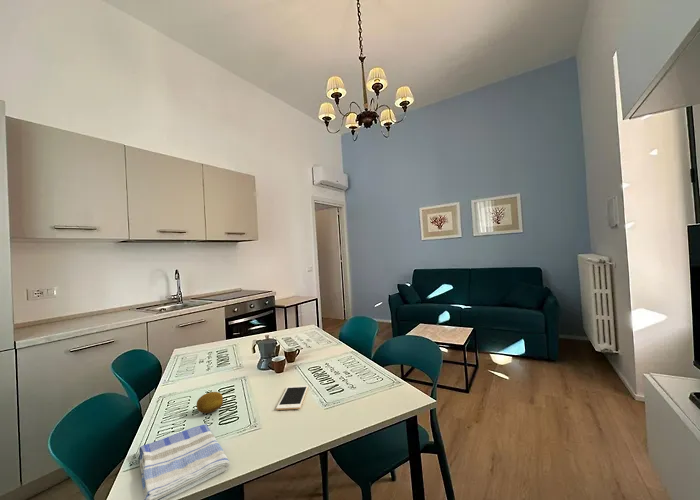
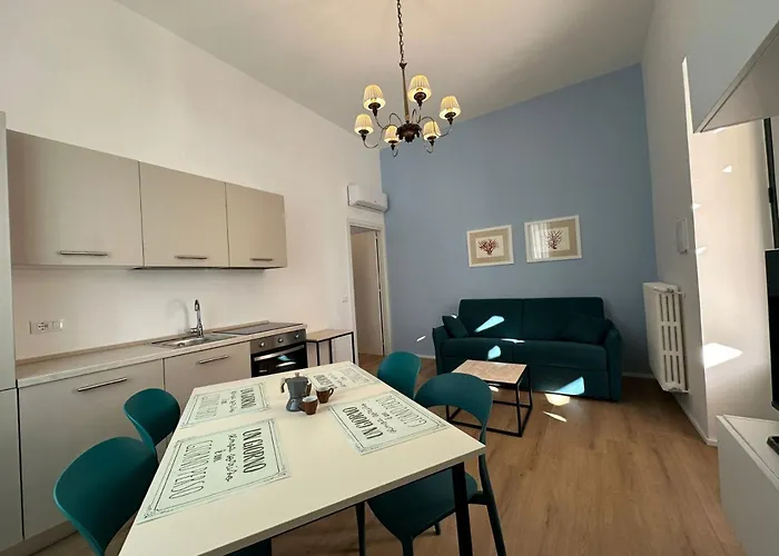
- cell phone (293, 396)
- dish towel (182, 456)
- fruit (209, 402)
